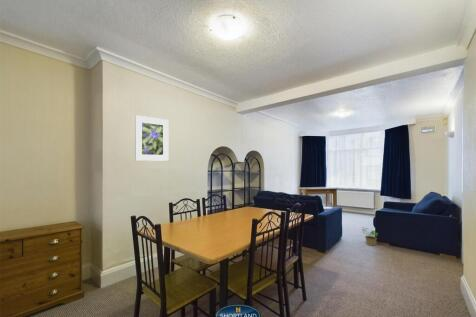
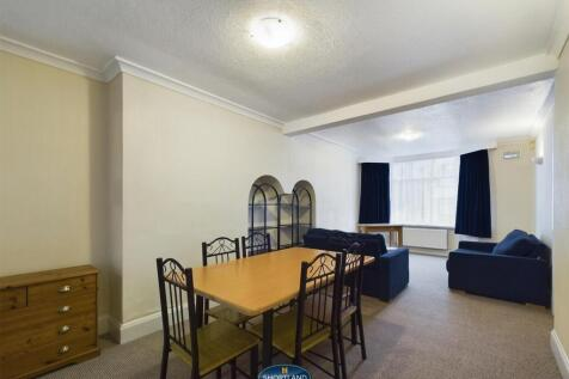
- potted plant (370, 236)
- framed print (152, 139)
